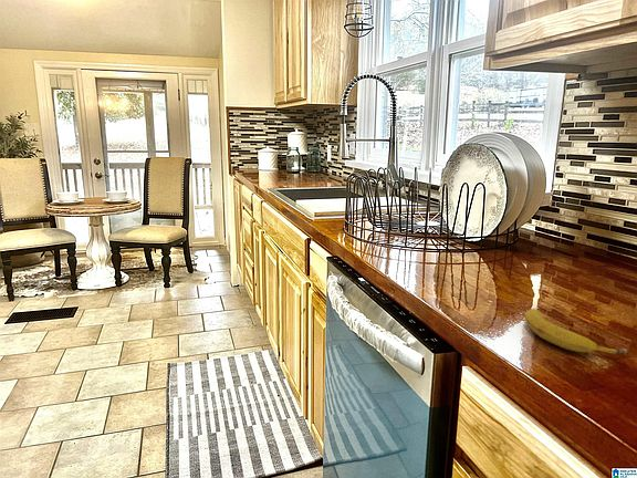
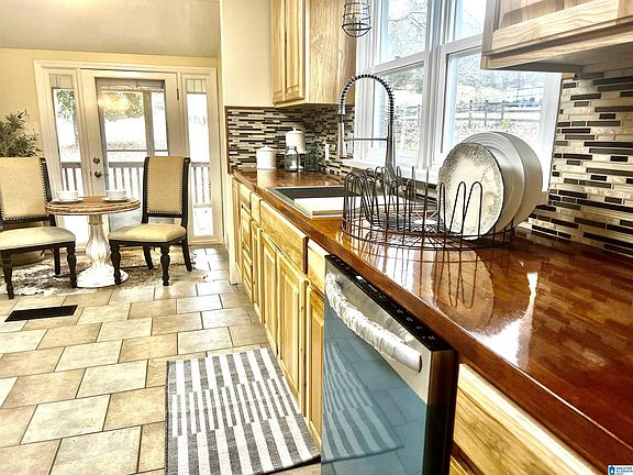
- banana (564, 329)
